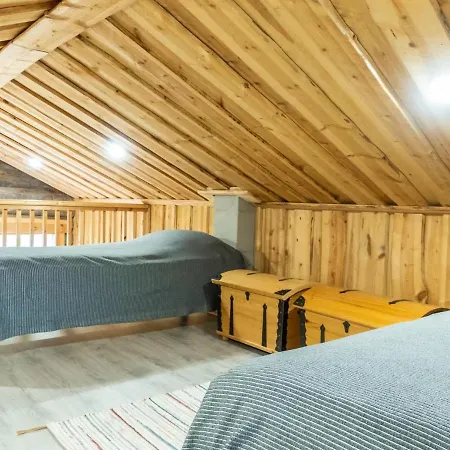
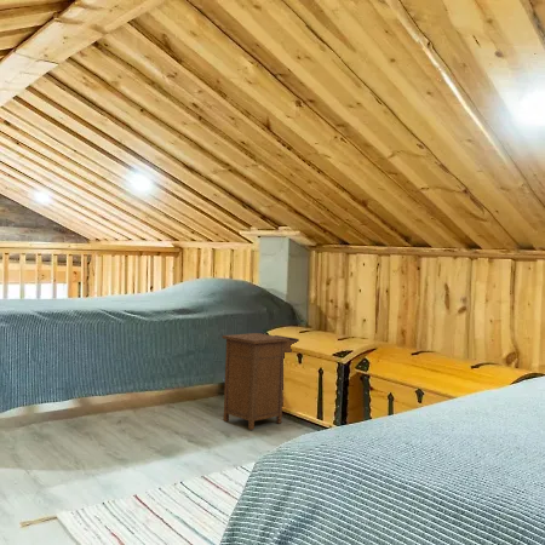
+ nightstand (262, 378)
